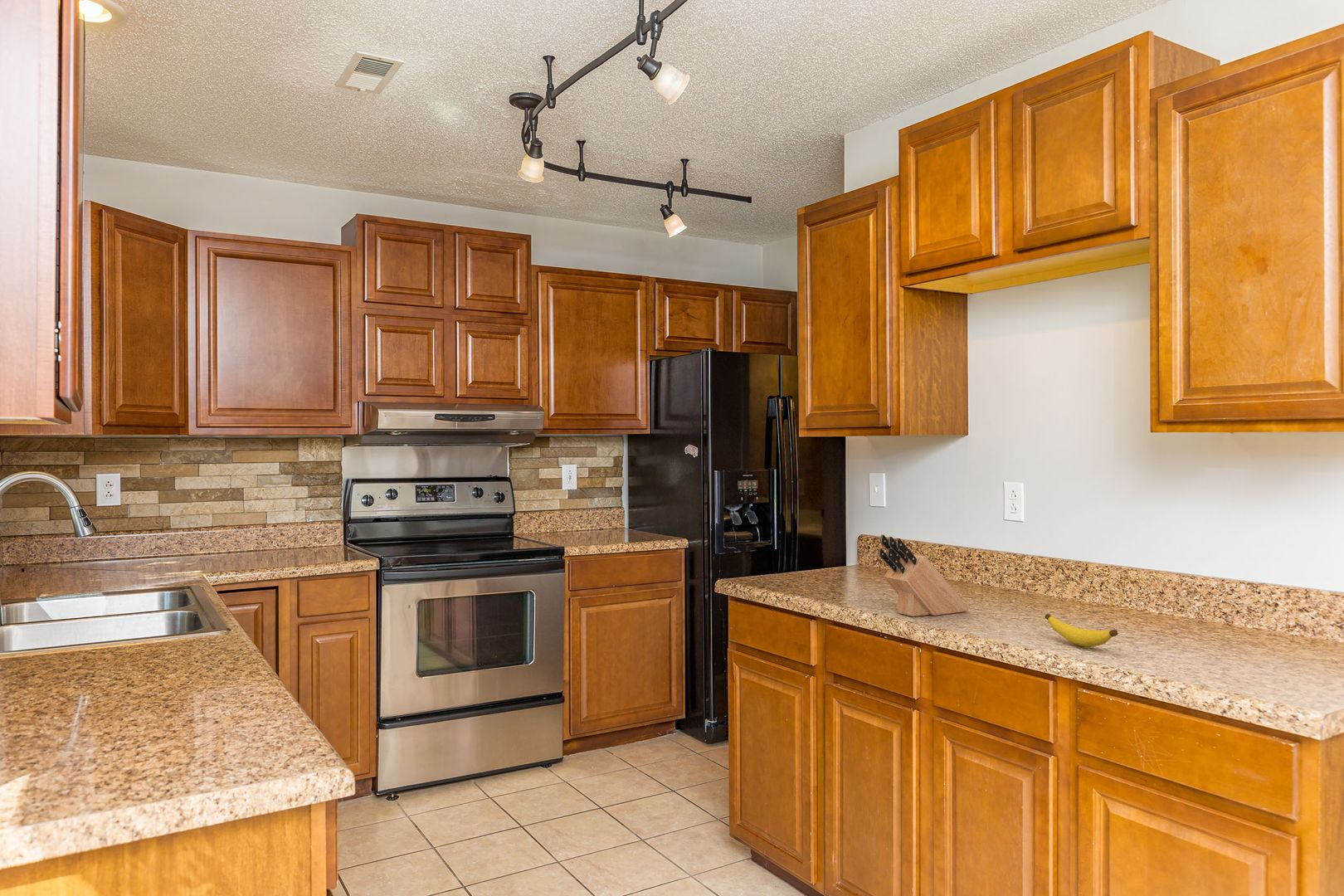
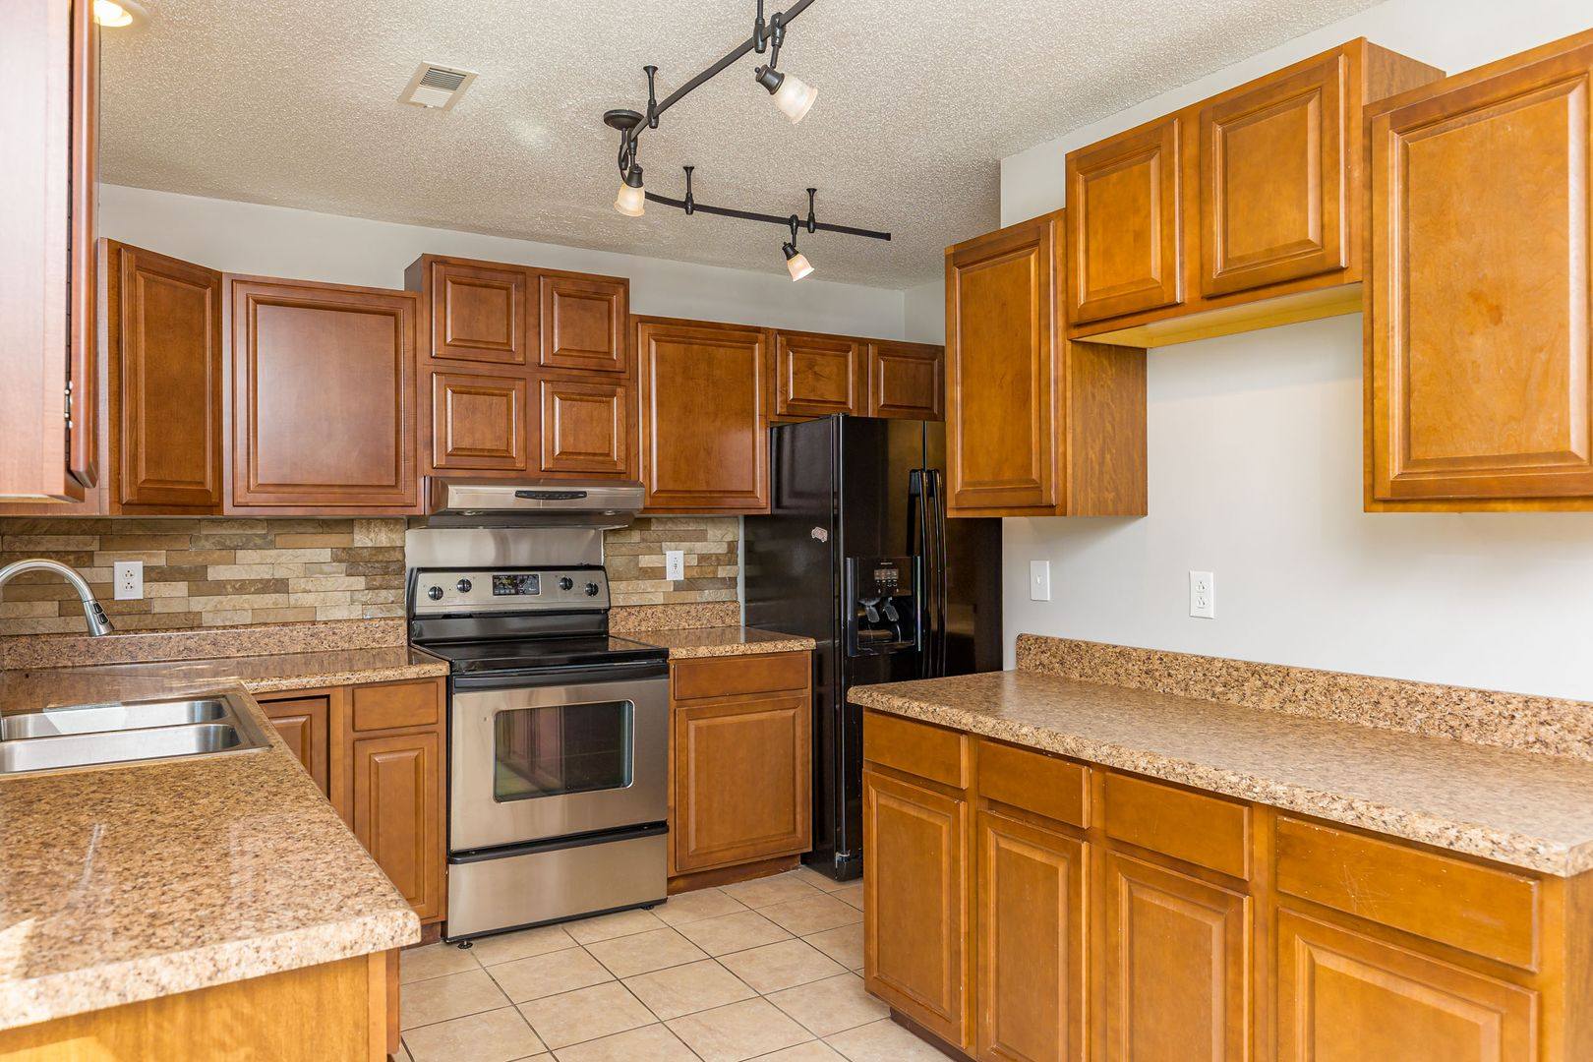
- banana (1079, 633)
- knife block (921, 573)
